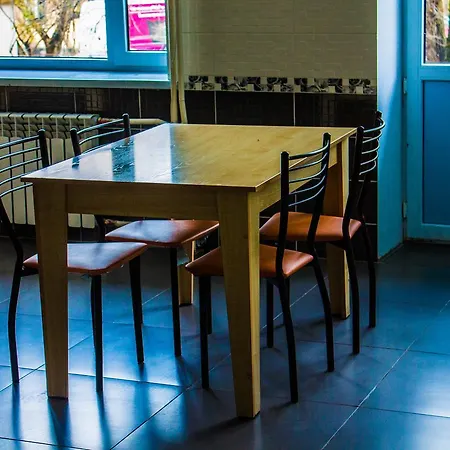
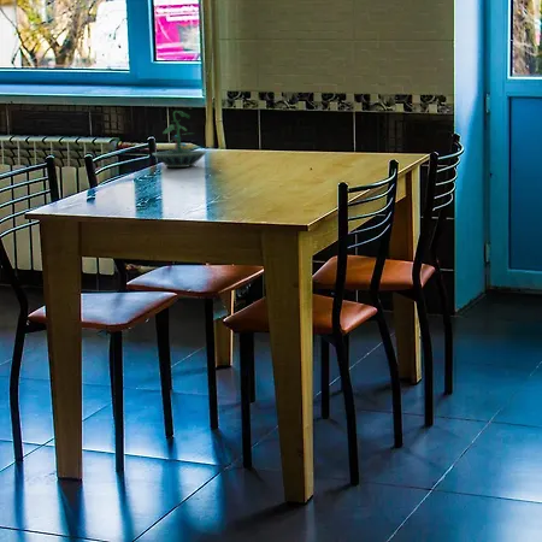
+ terrarium (177, 120)
